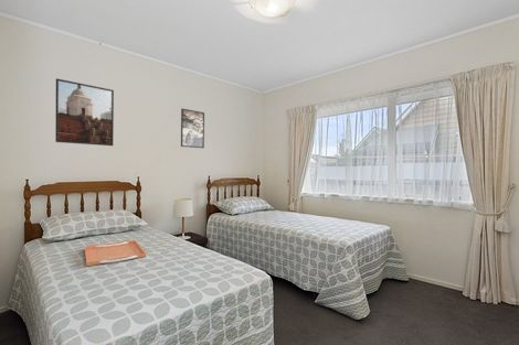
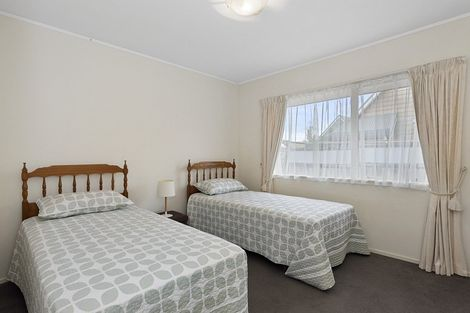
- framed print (86, 114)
- serving tray (114, 251)
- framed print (192, 129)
